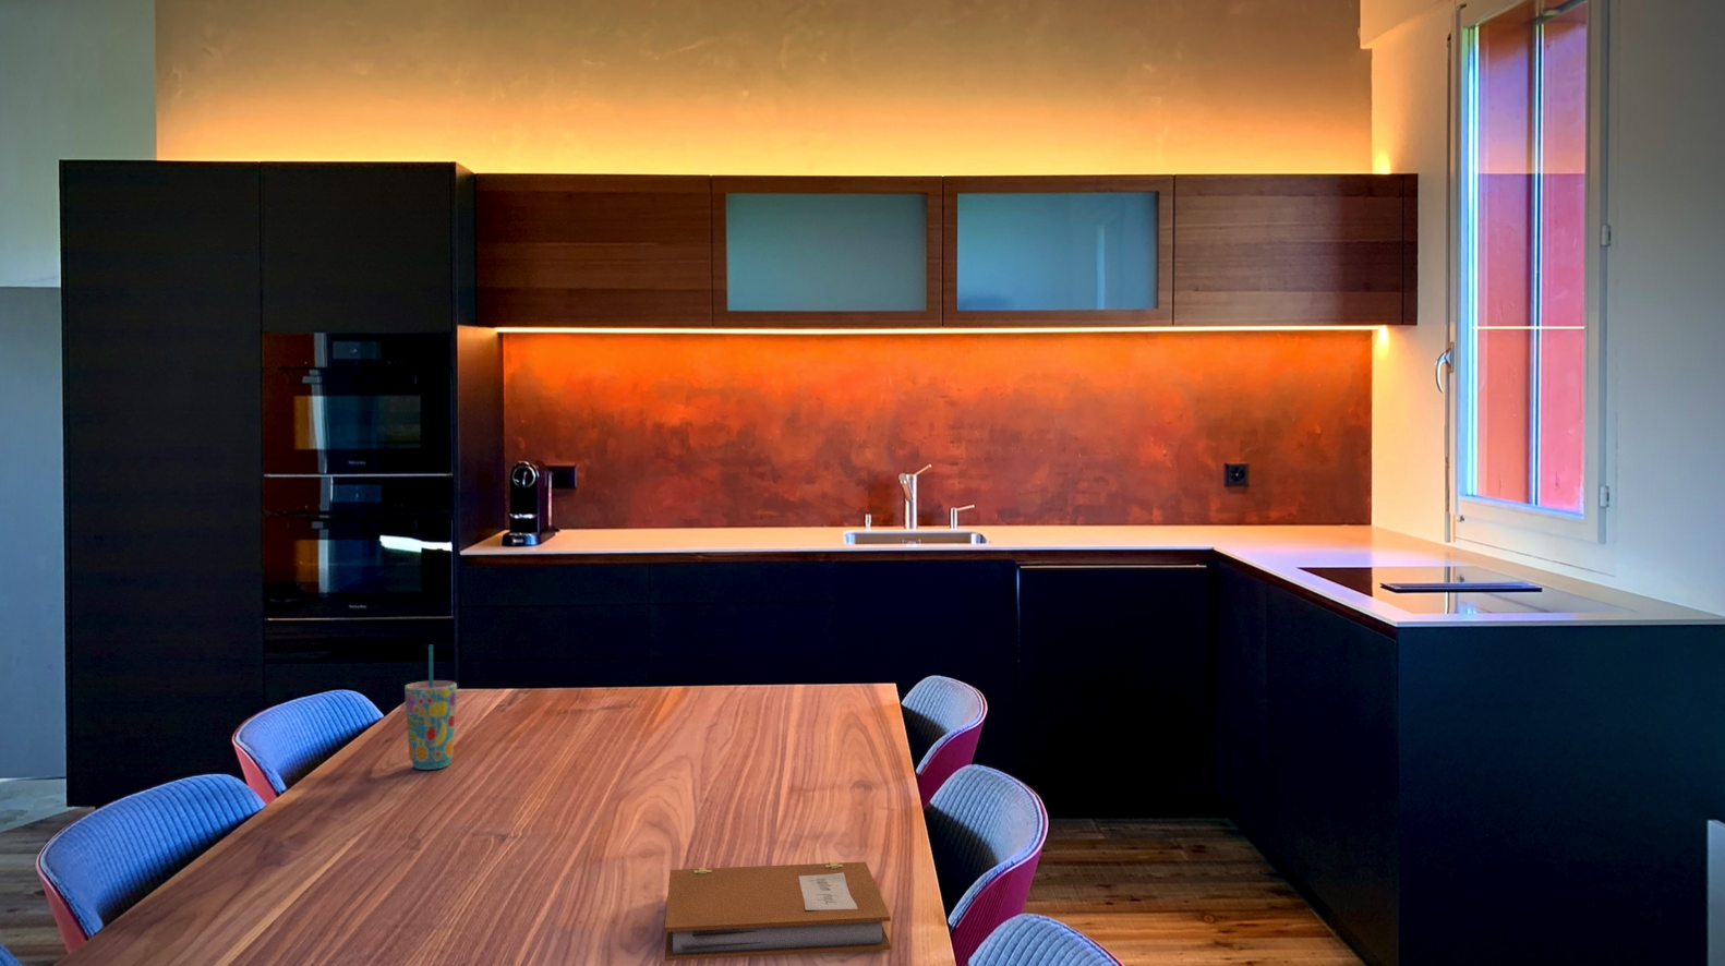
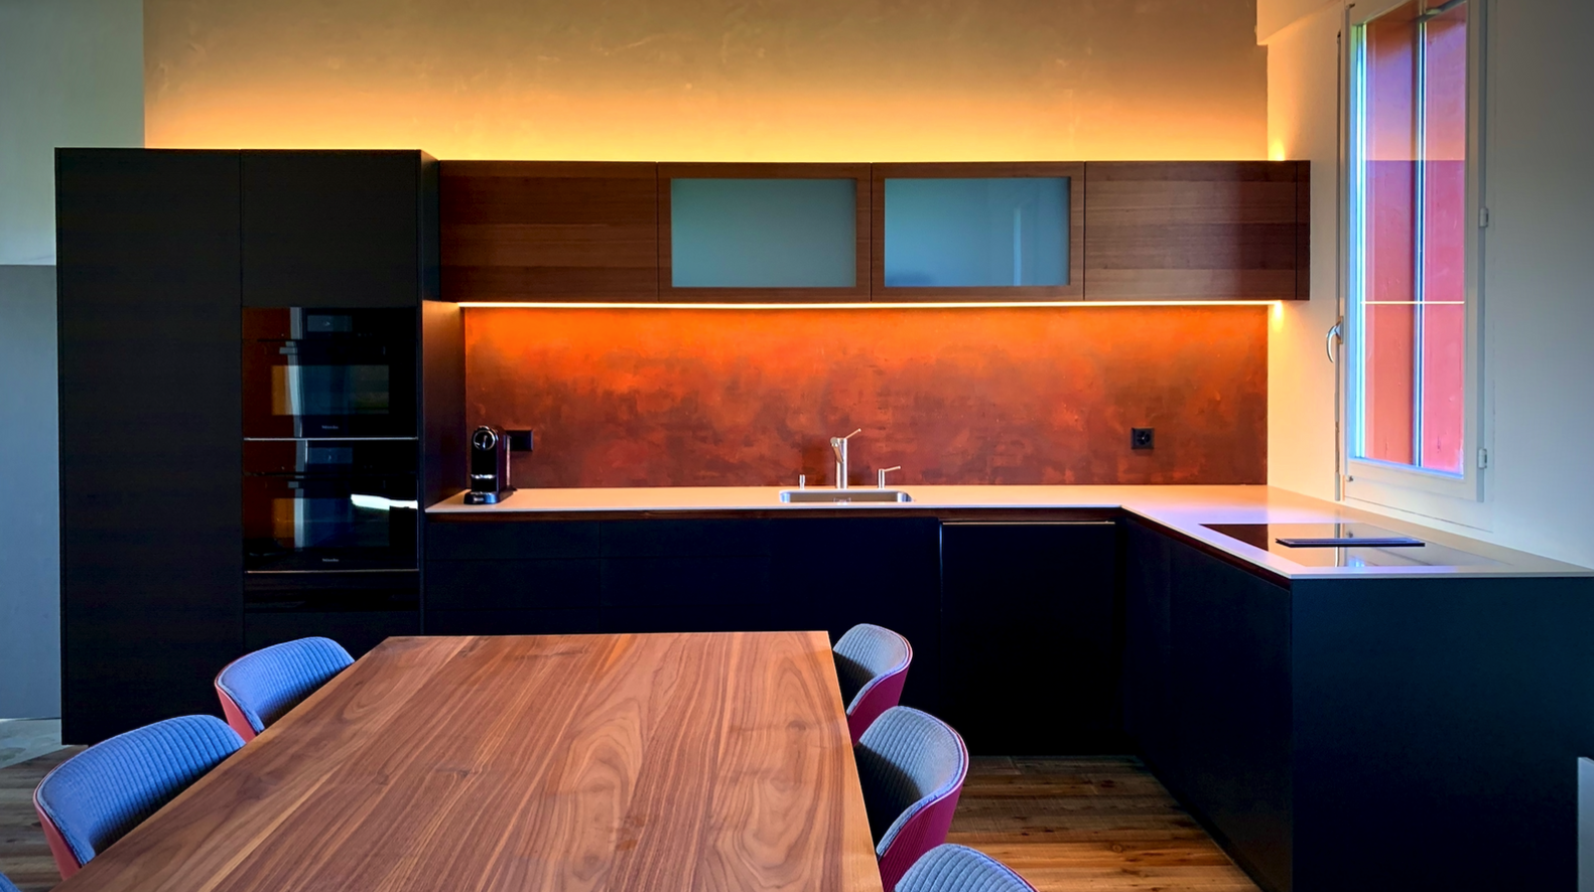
- notebook (778, 904)
- cup (431, 705)
